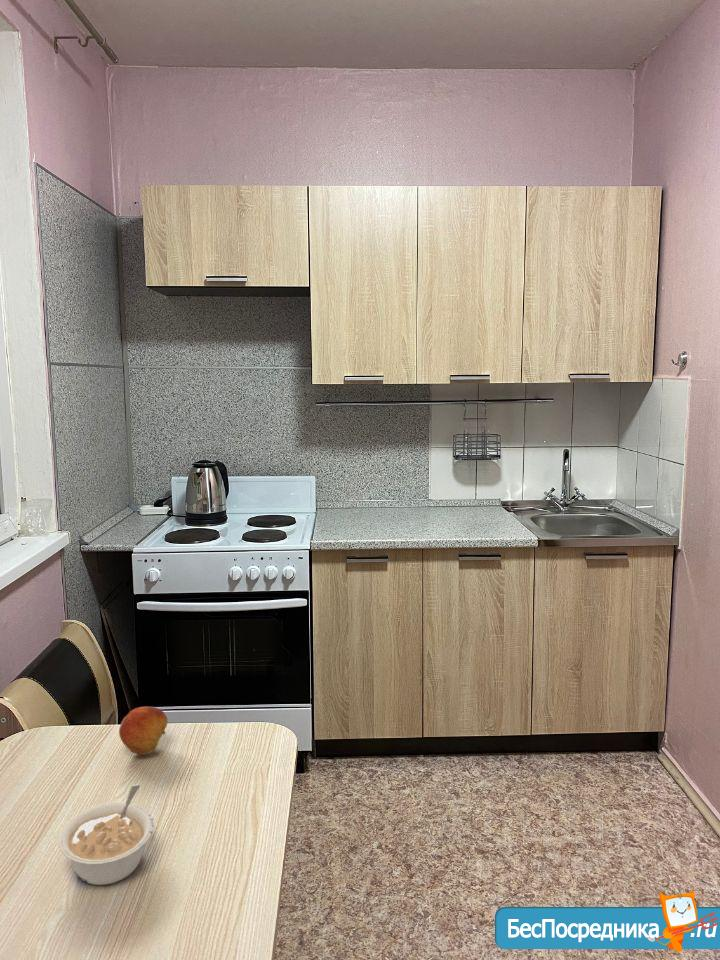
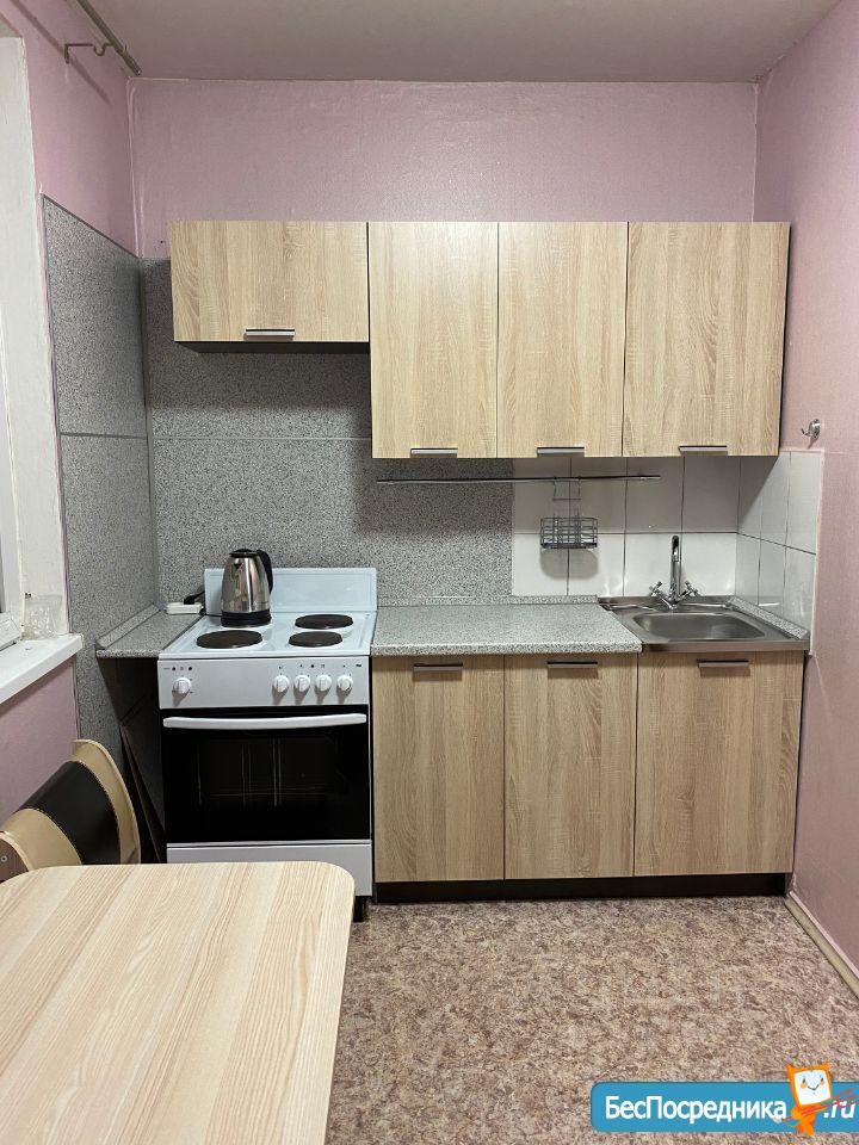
- legume (107, 840)
- fruit (143, 730)
